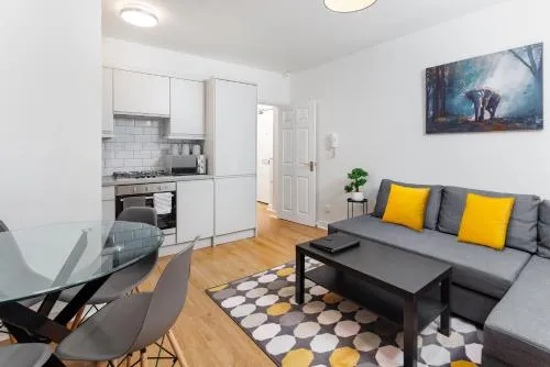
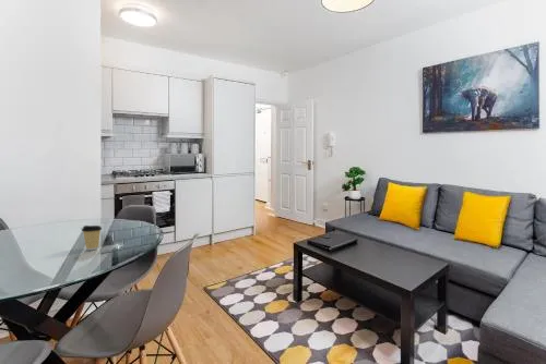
+ coffee cup (92, 236)
